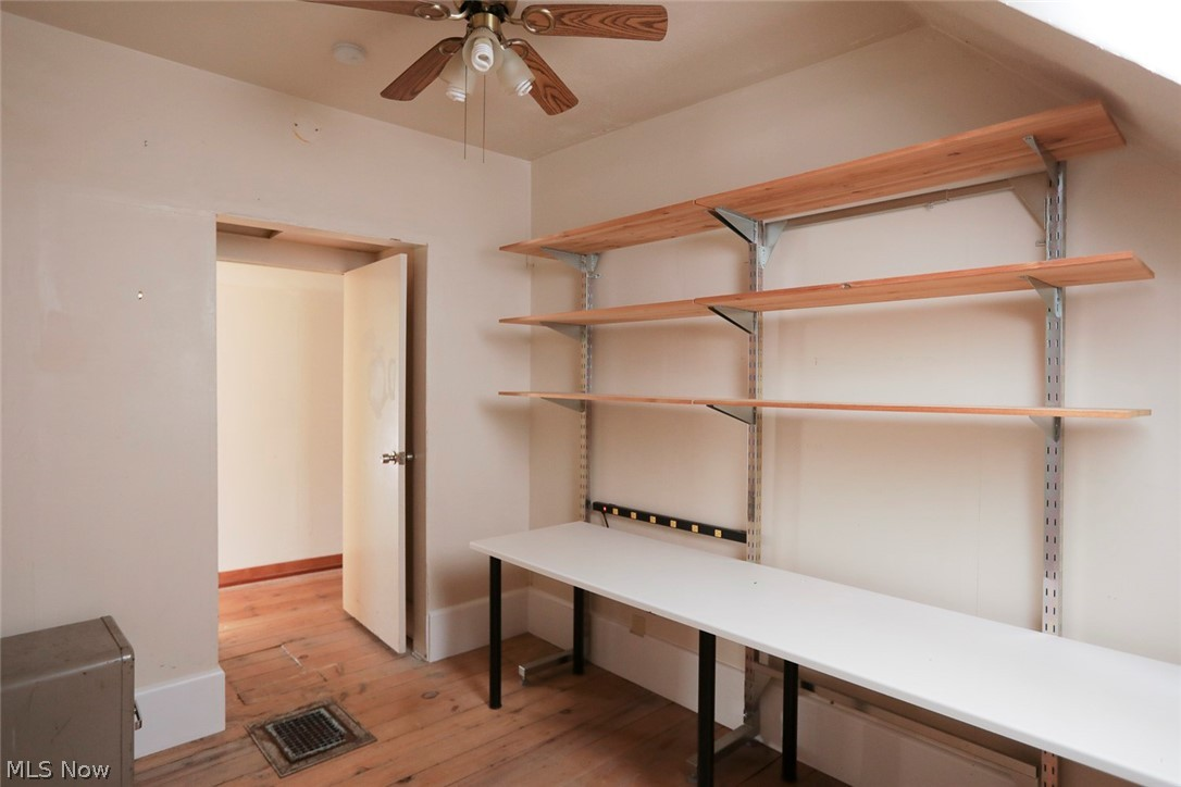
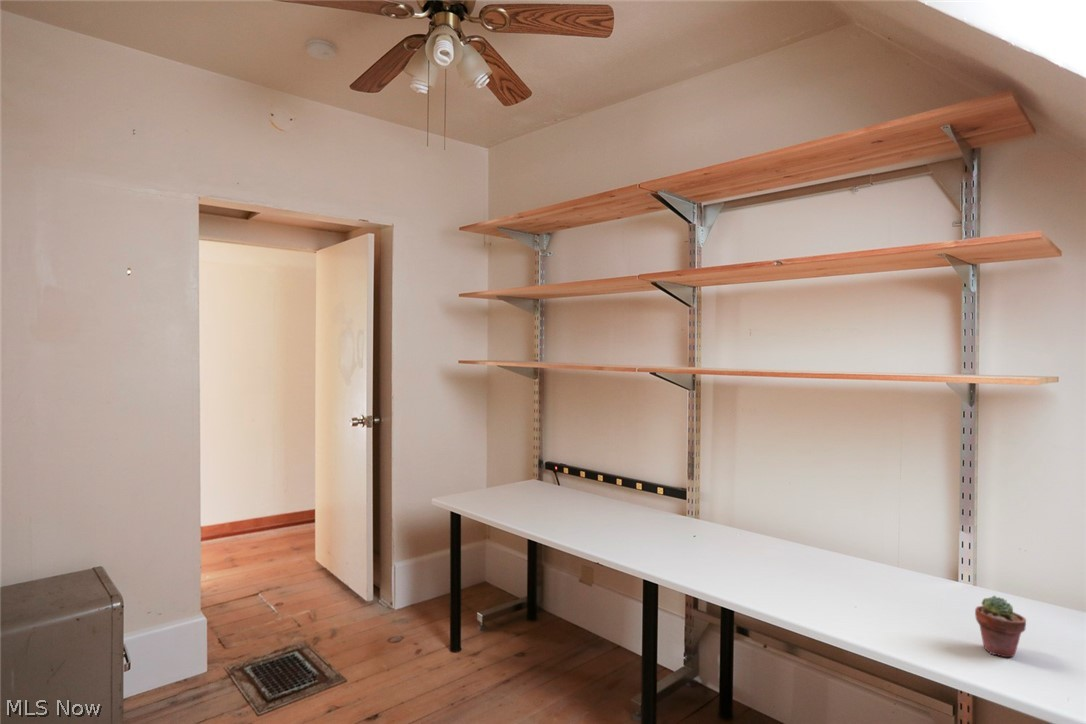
+ potted succulent (999, 624)
